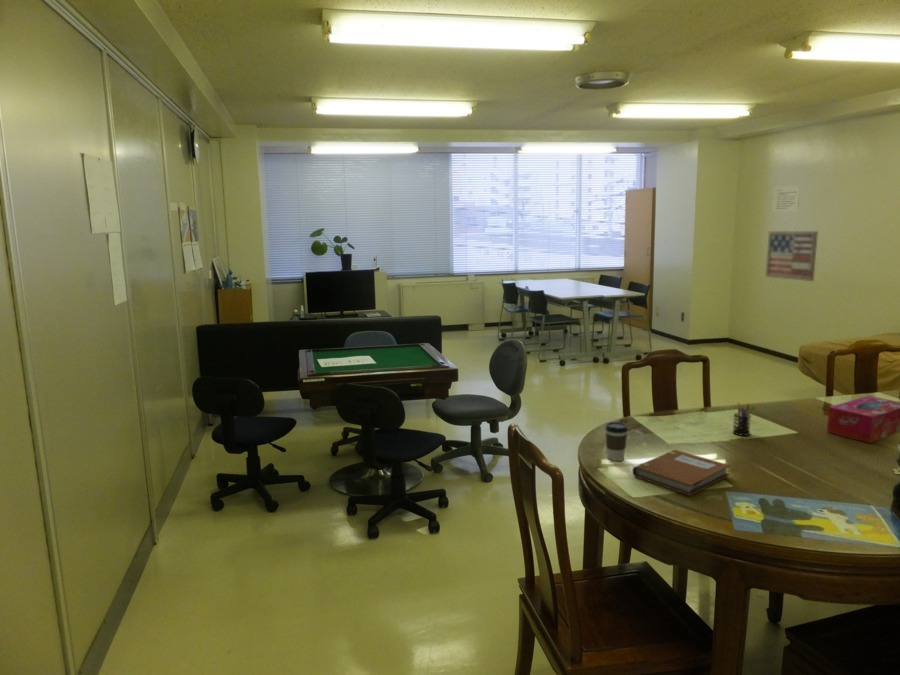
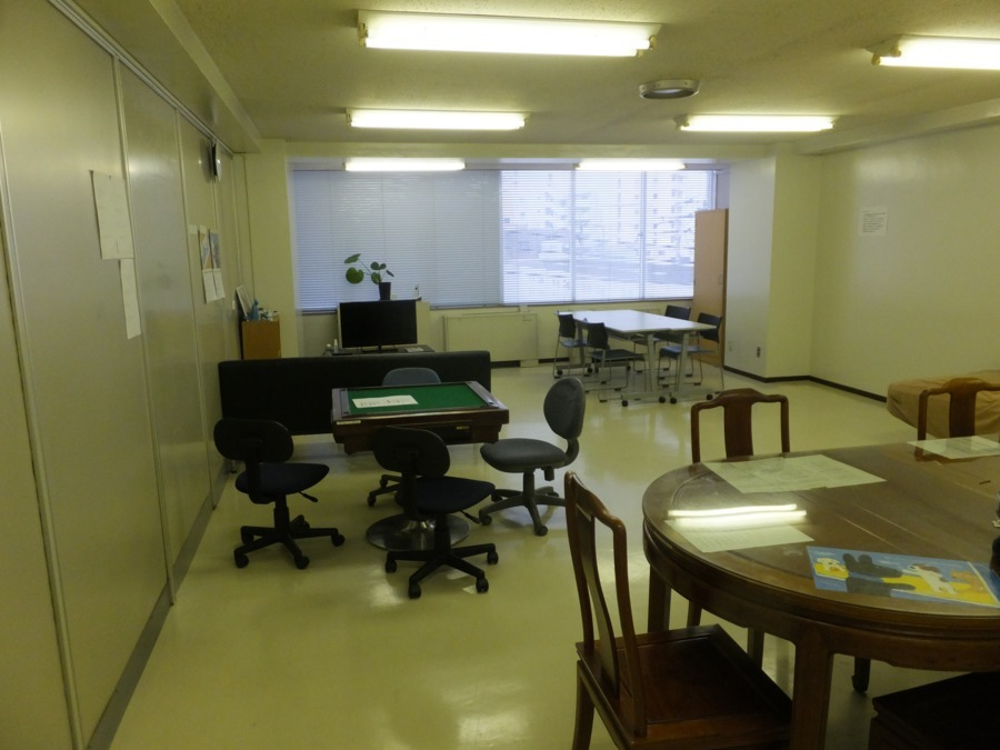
- tissue box (868, 418)
- notebook (681, 470)
- pen holder (744, 417)
- coffee cup (616, 441)
- wall art (790, 255)
